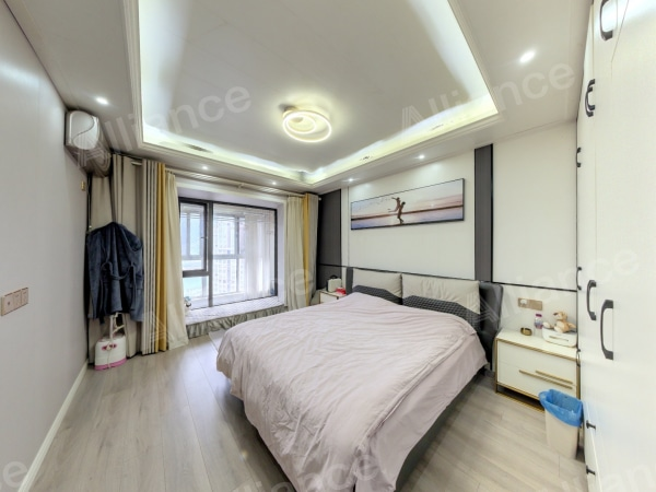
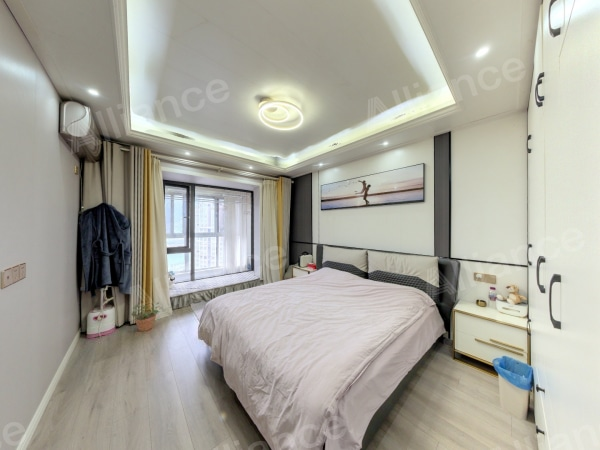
+ potted plant (147, 315)
